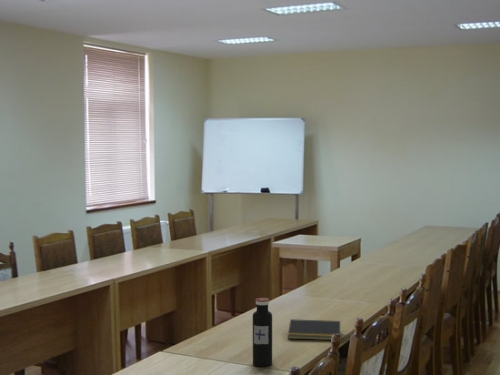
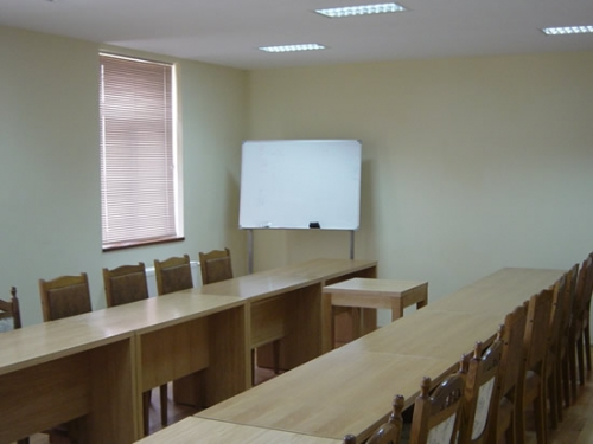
- notepad (314, 329)
- water bottle (262, 331)
